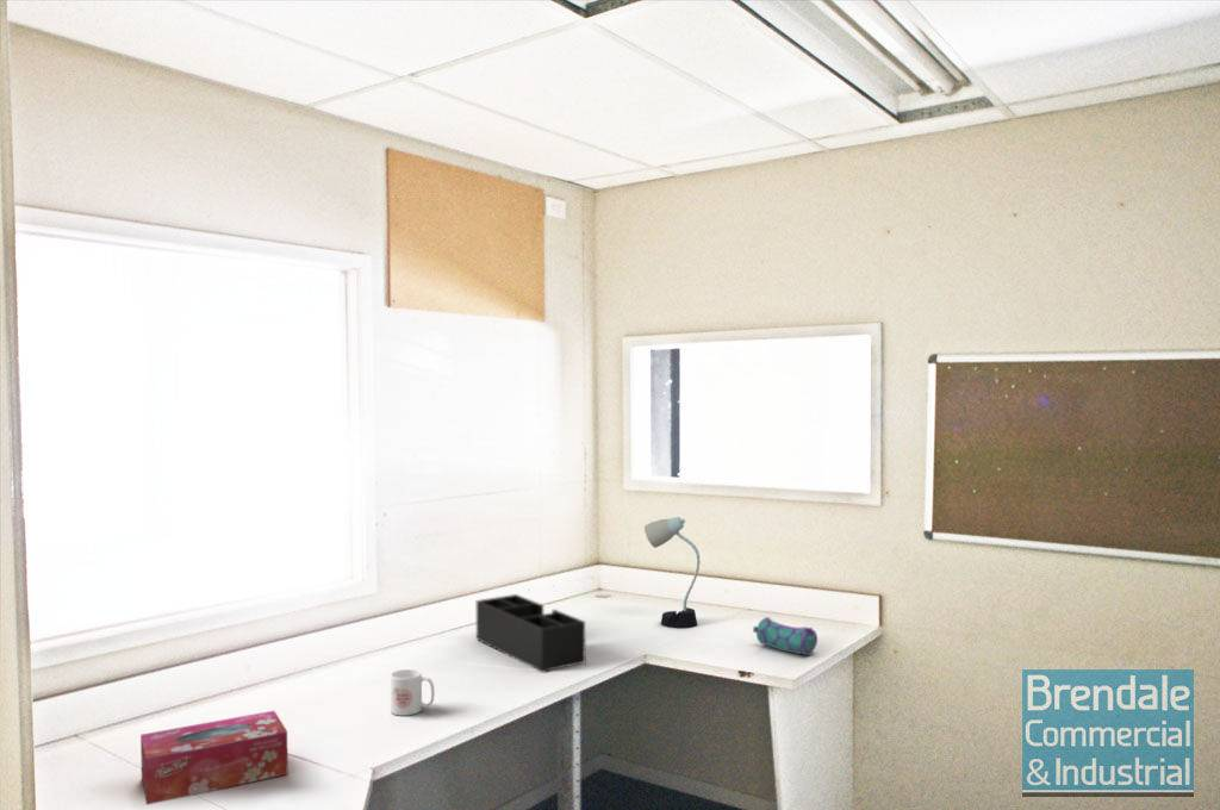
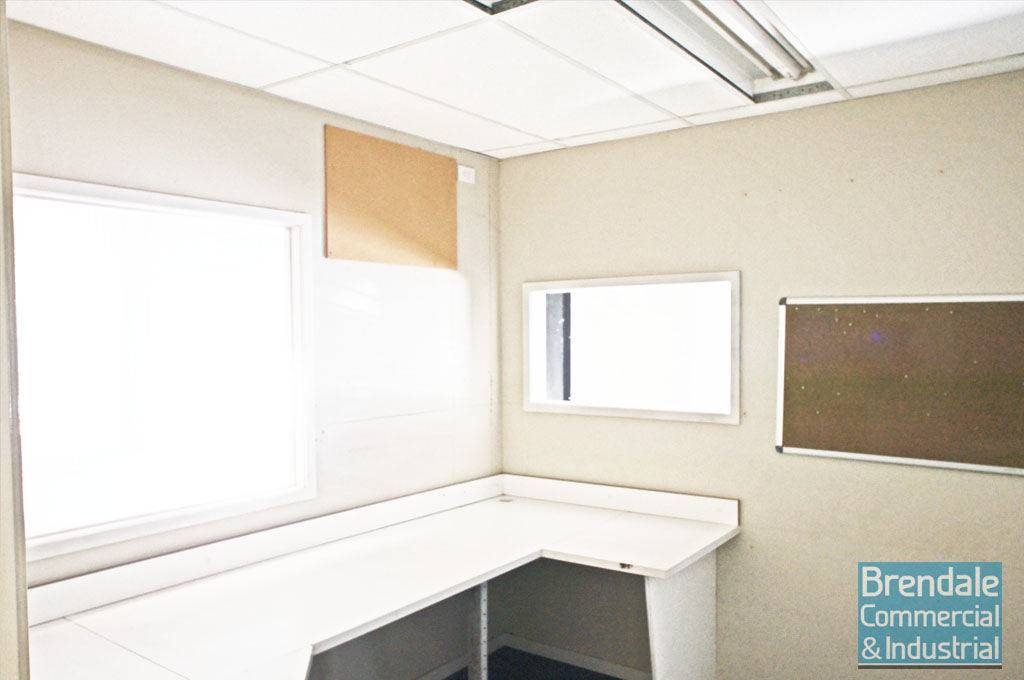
- tissue box (214, 754)
- pencil case (785, 635)
- mug (412, 691)
- desk lamp (693, 577)
- desk organizer (528, 630)
